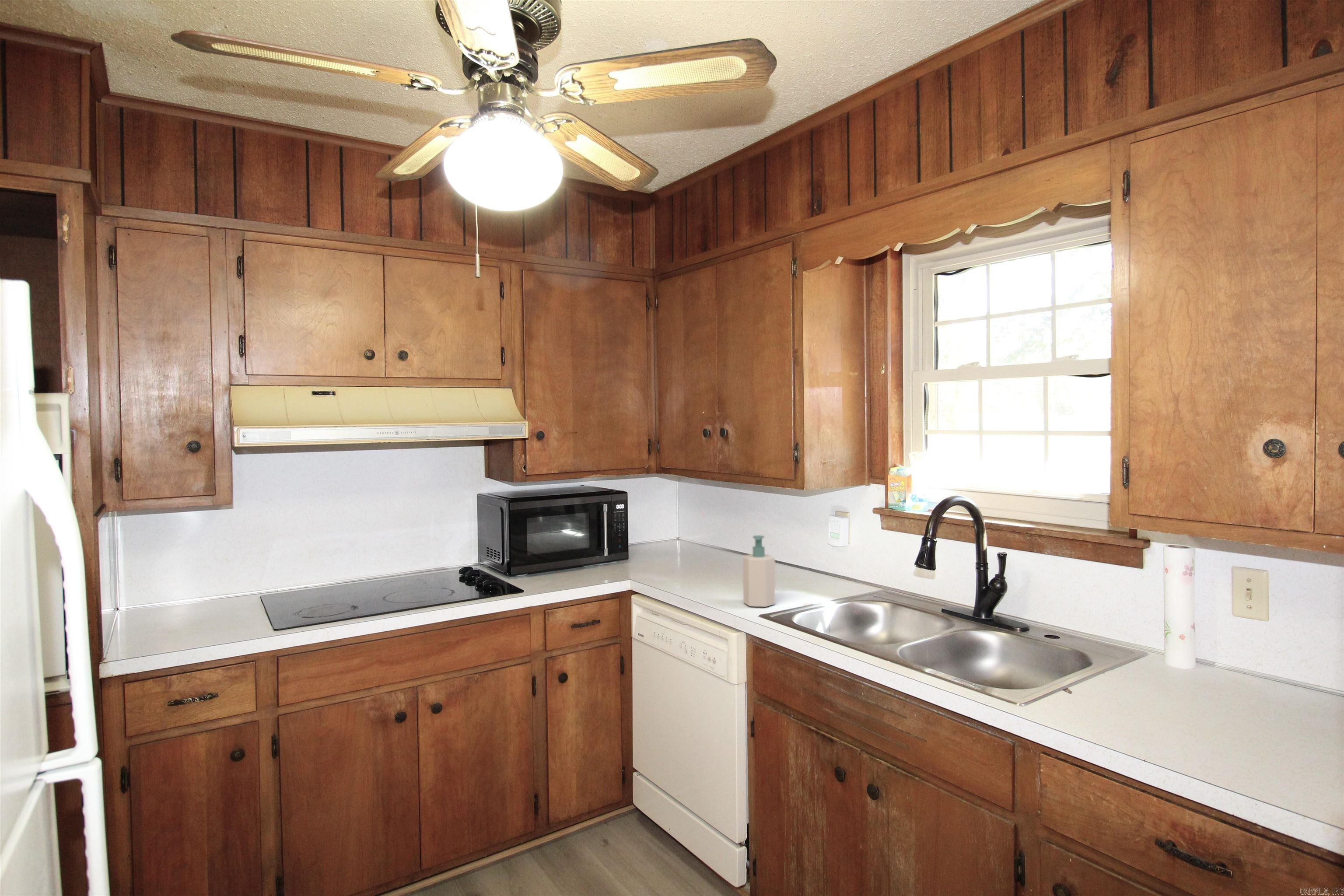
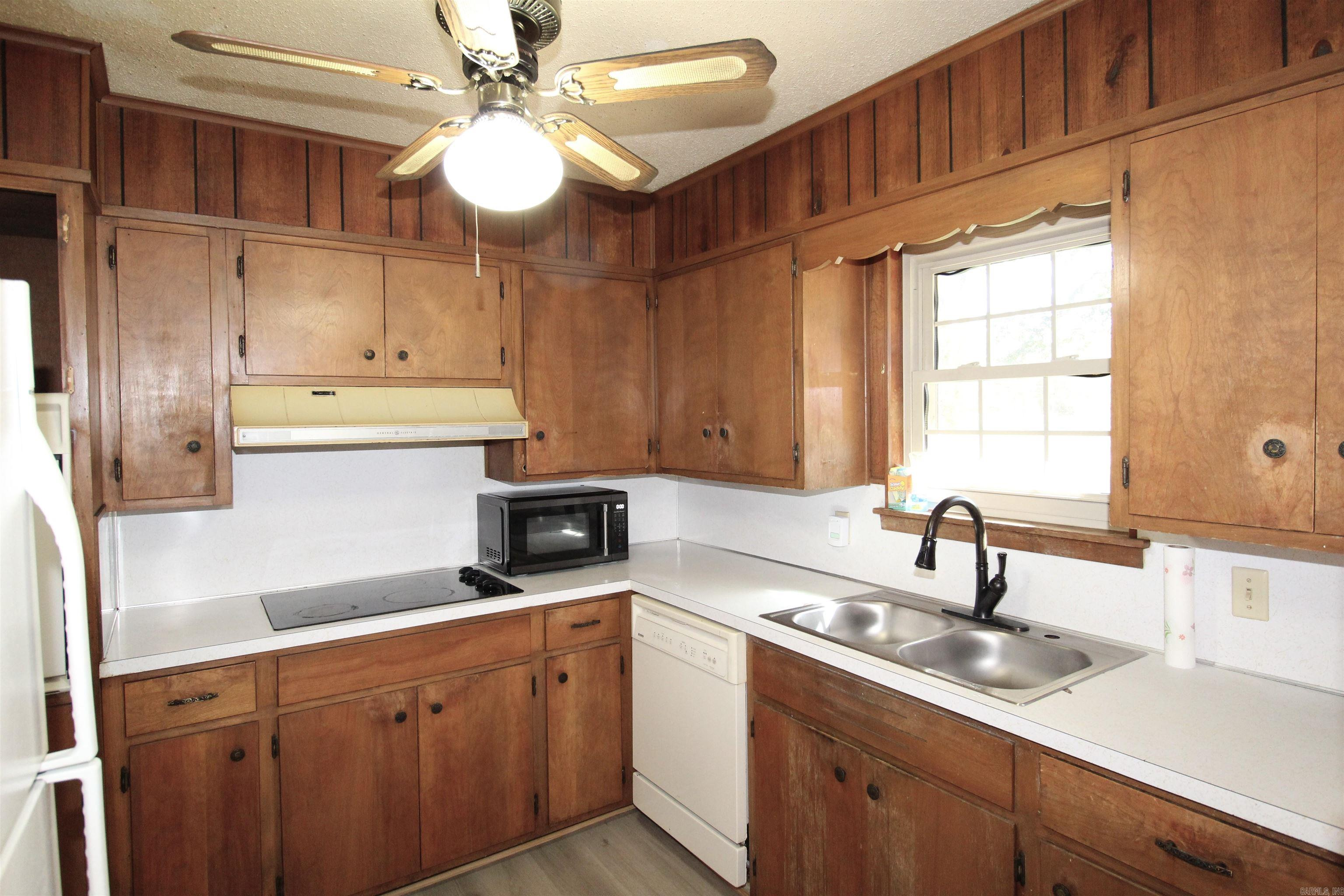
- soap bottle (759, 570)
